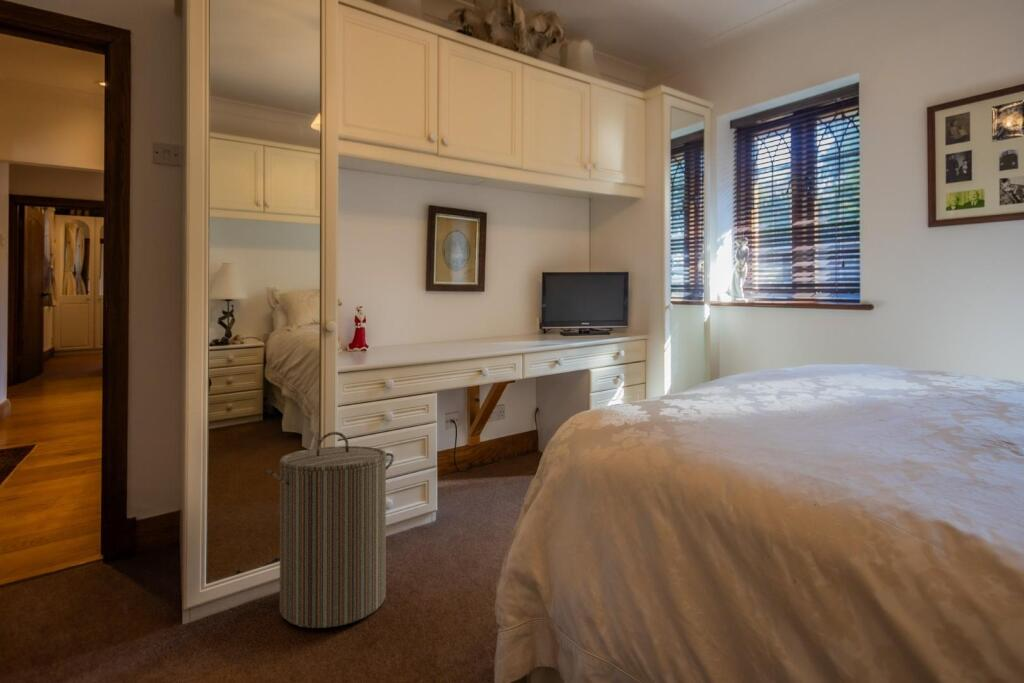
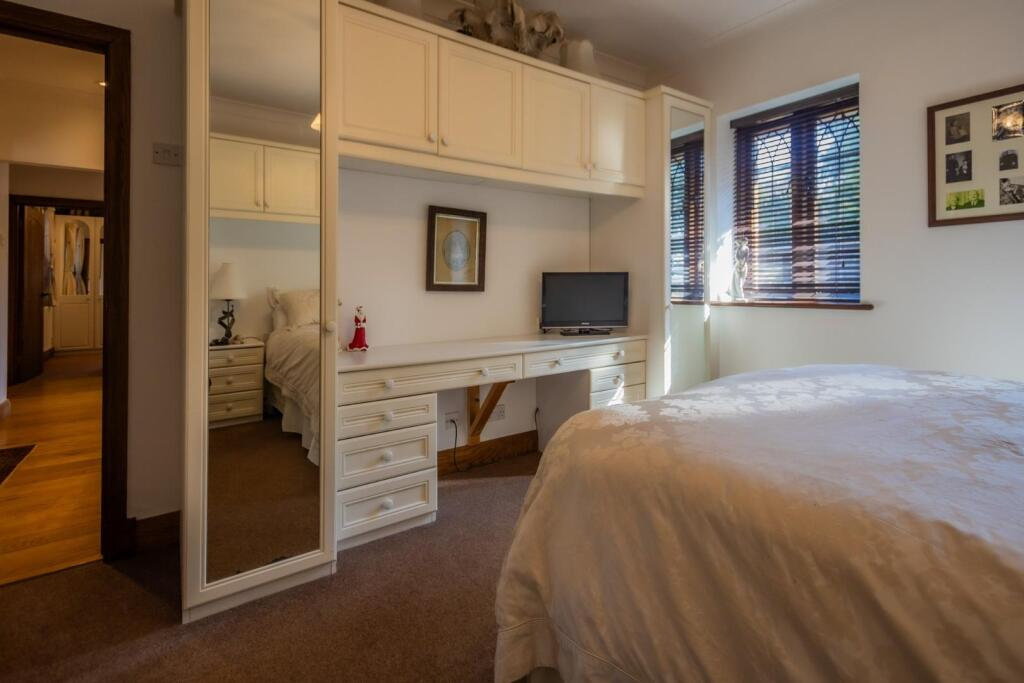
- laundry hamper (334, 517)
